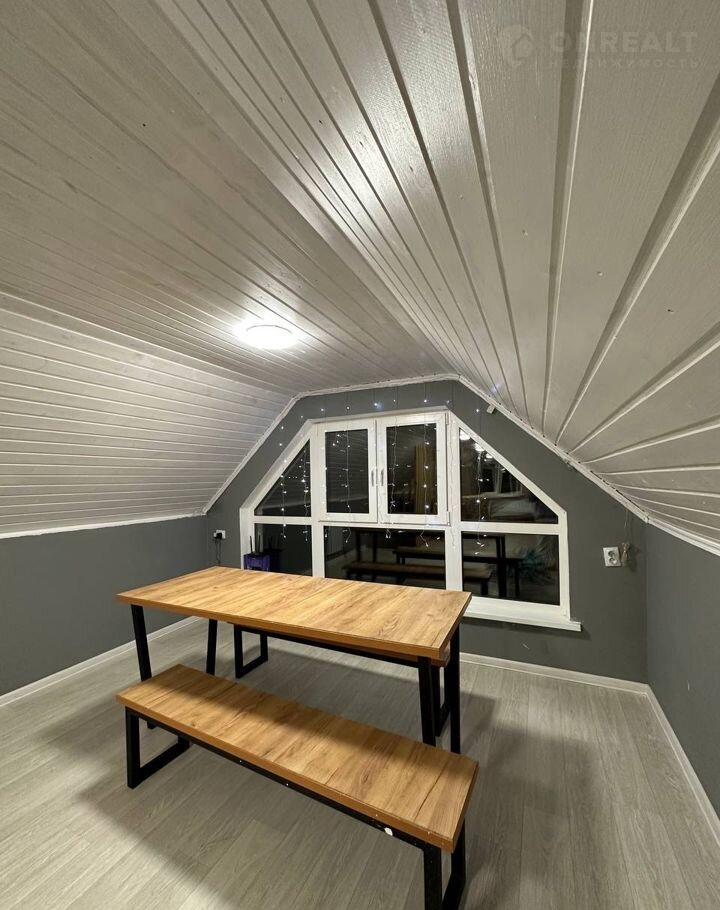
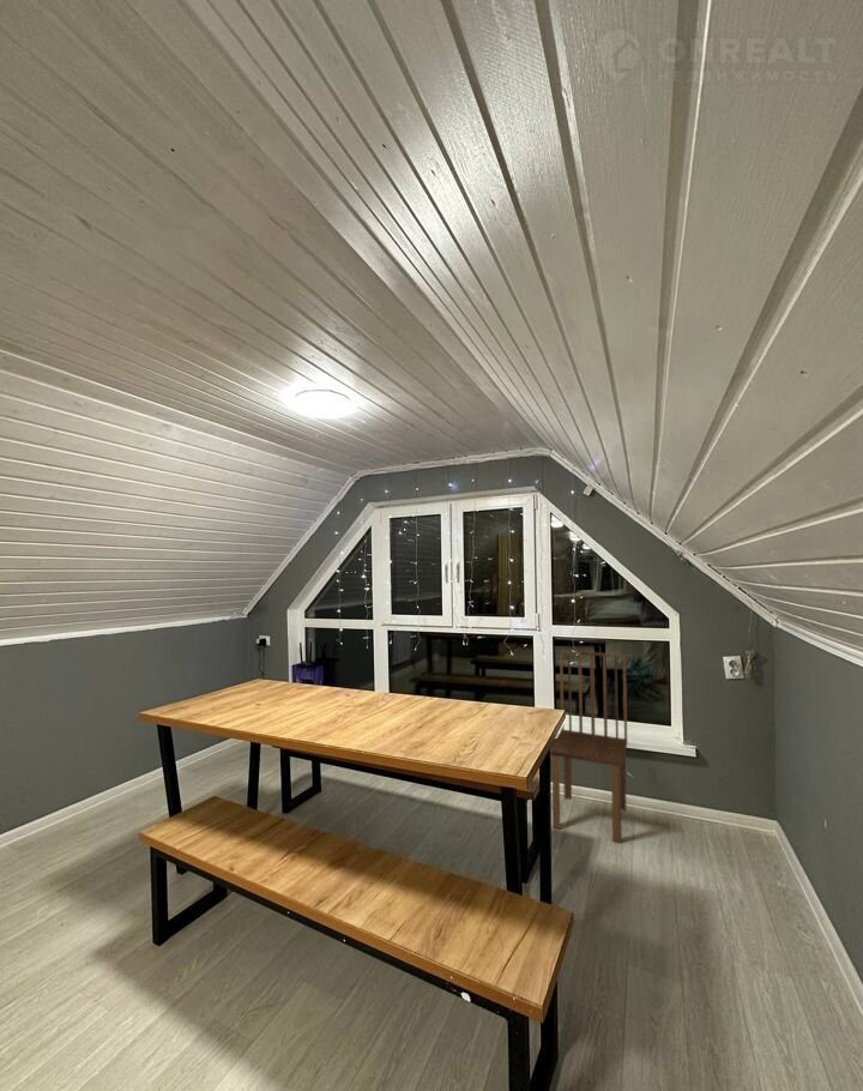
+ dining chair (589, 737)
